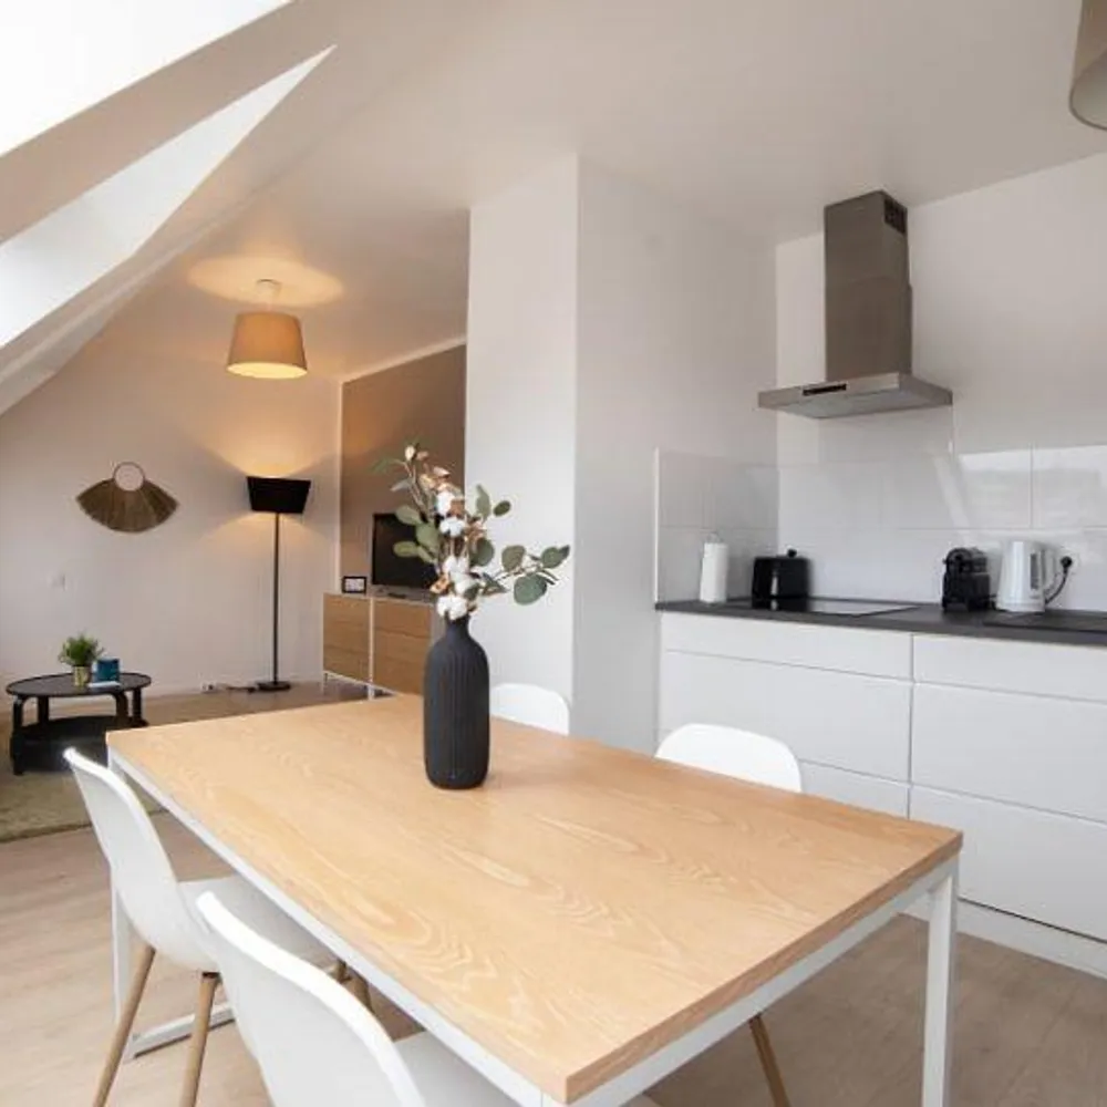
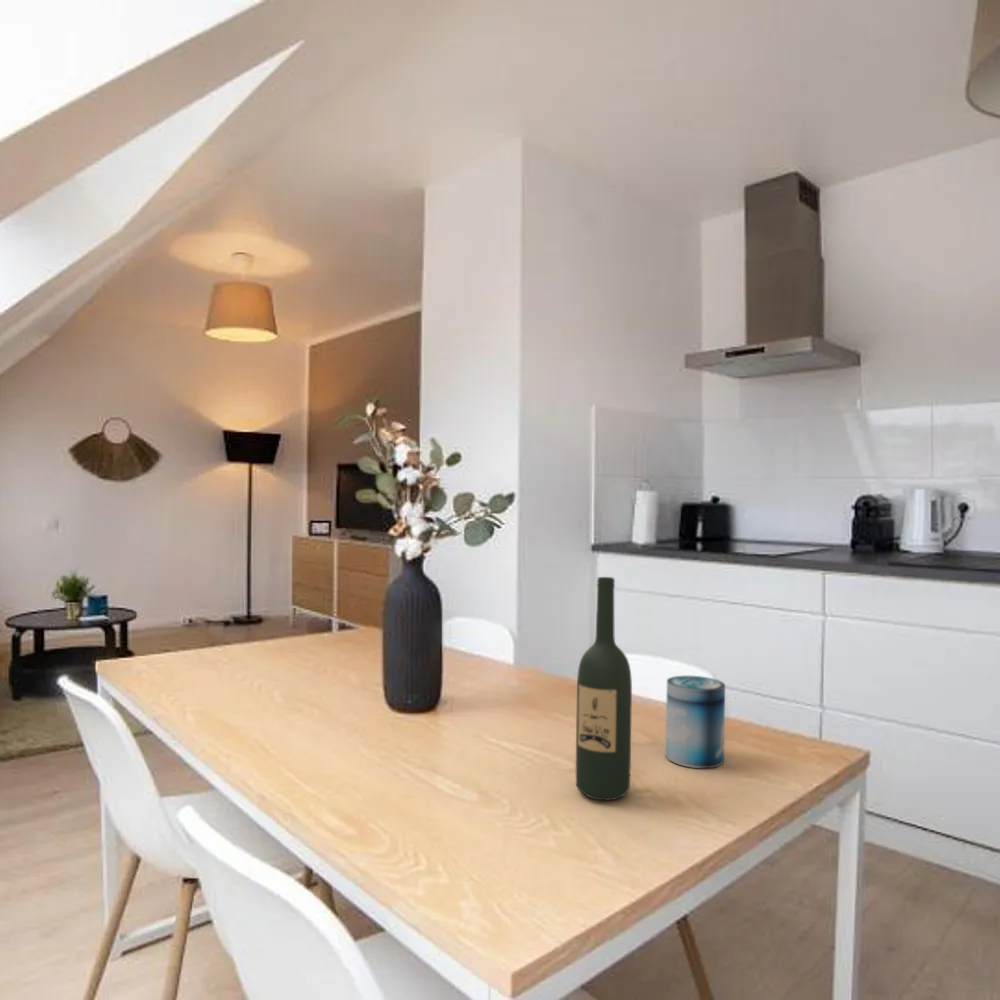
+ wine bottle (604, 685)
+ beverage can (695, 720)
